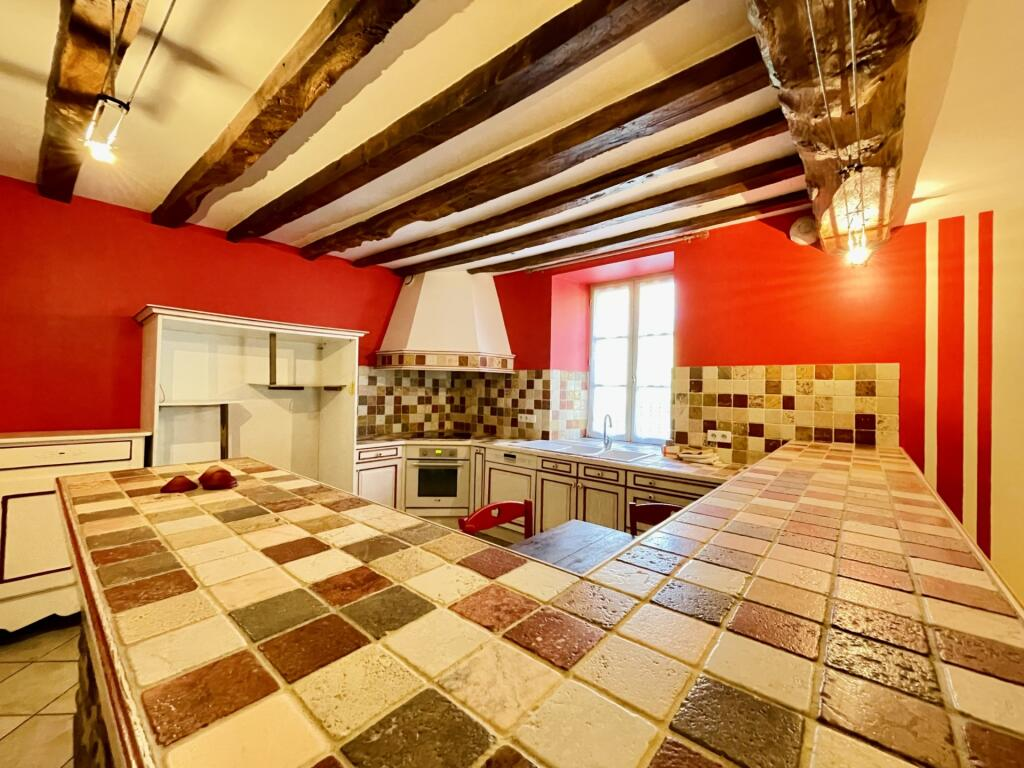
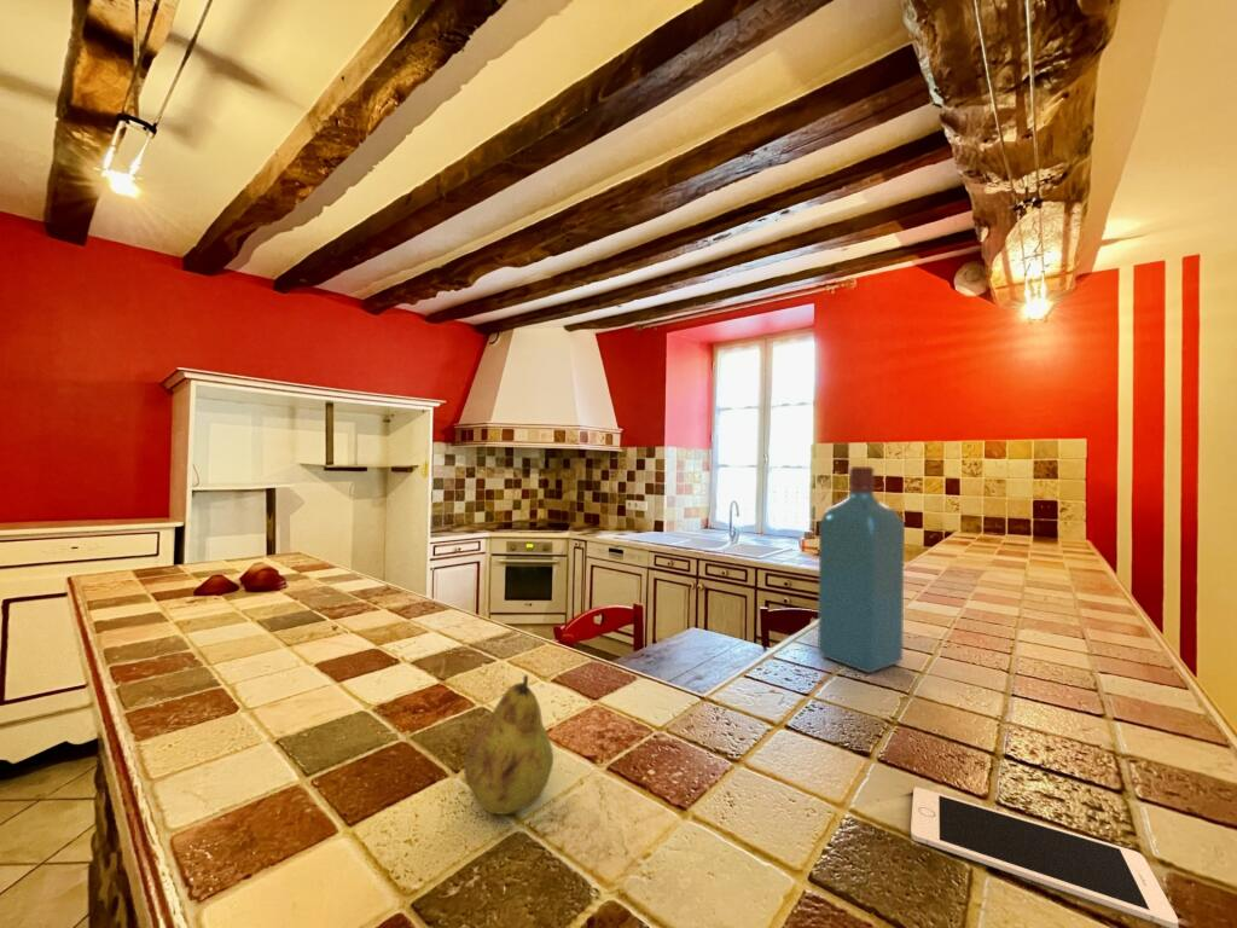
+ liquor (860, 563)
+ cell phone (1023, 846)
+ fruit (509, 737)
